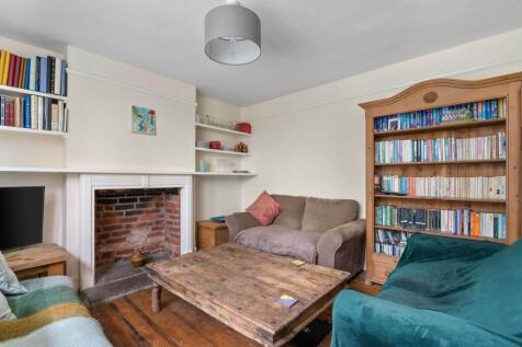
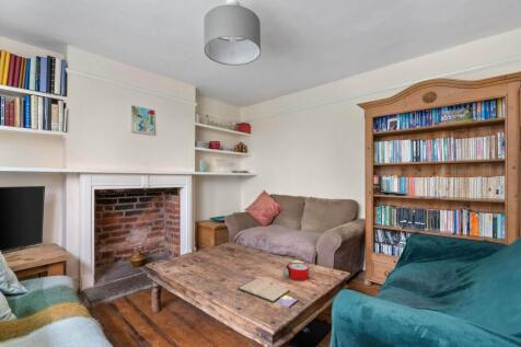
+ alarm clock (298, 270)
+ hardback book (263, 288)
